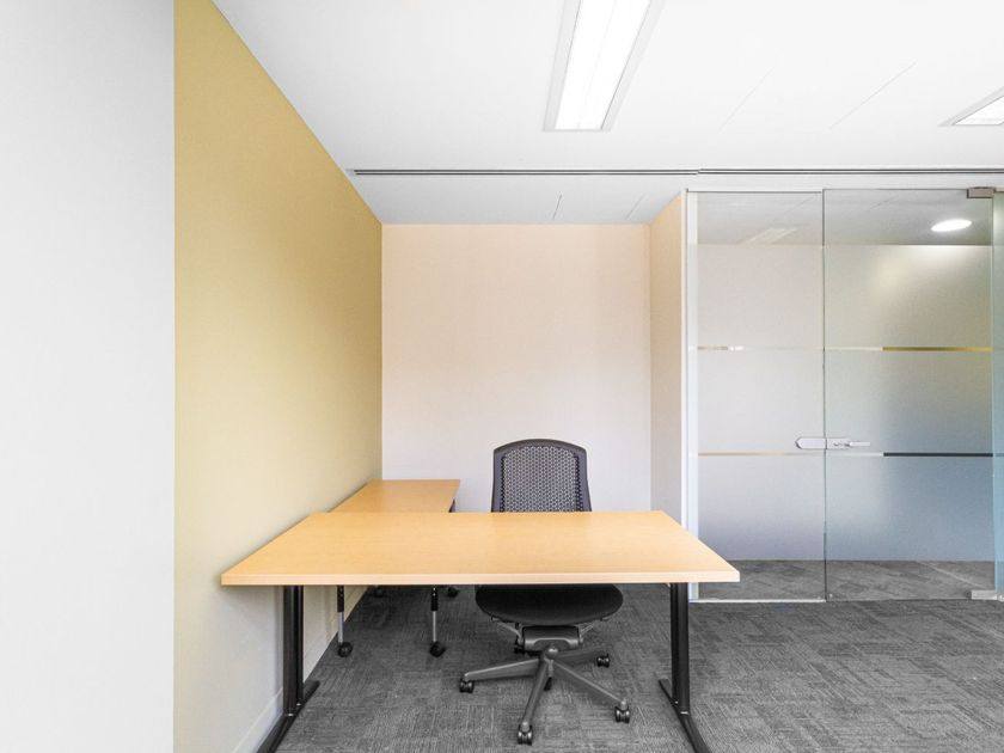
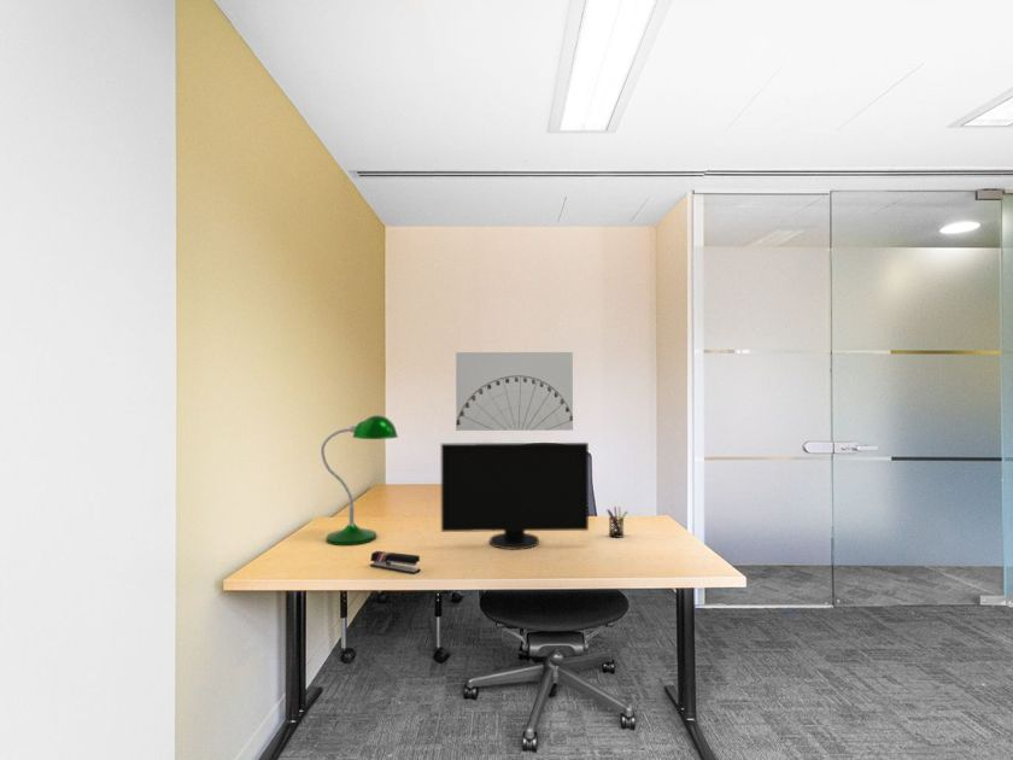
+ pen holder (617, 520)
+ desk lamp (345, 484)
+ stapler (394, 560)
+ computer monitor (514, 491)
+ wall art (514, 391)
